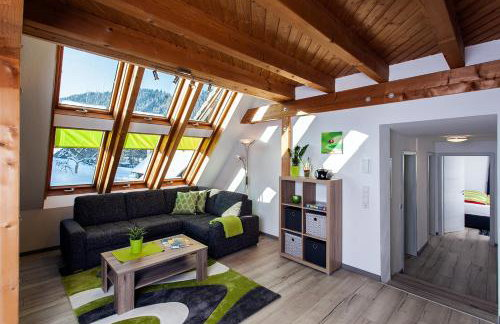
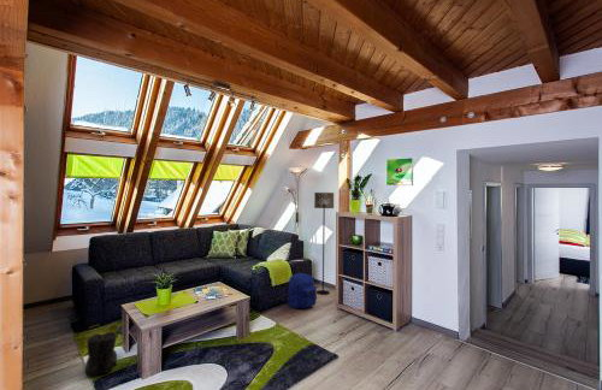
+ floor lamp (323, 242)
+ boots (101, 349)
+ backpack (303, 289)
